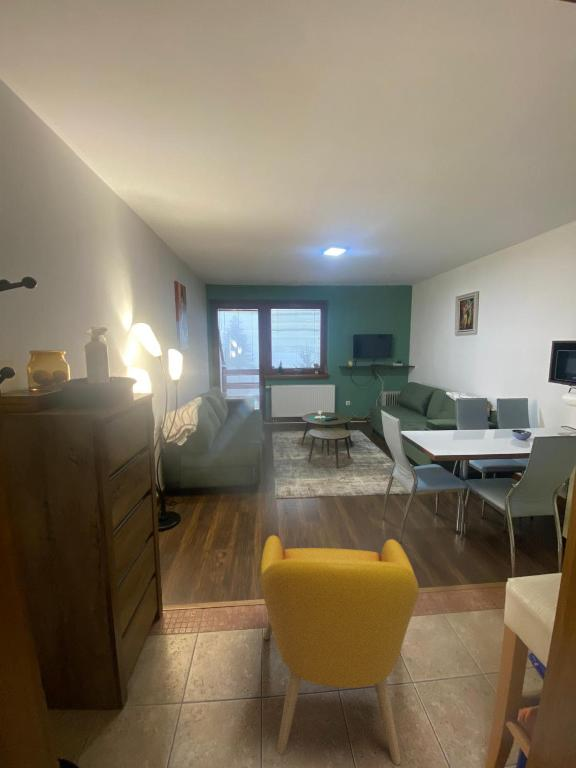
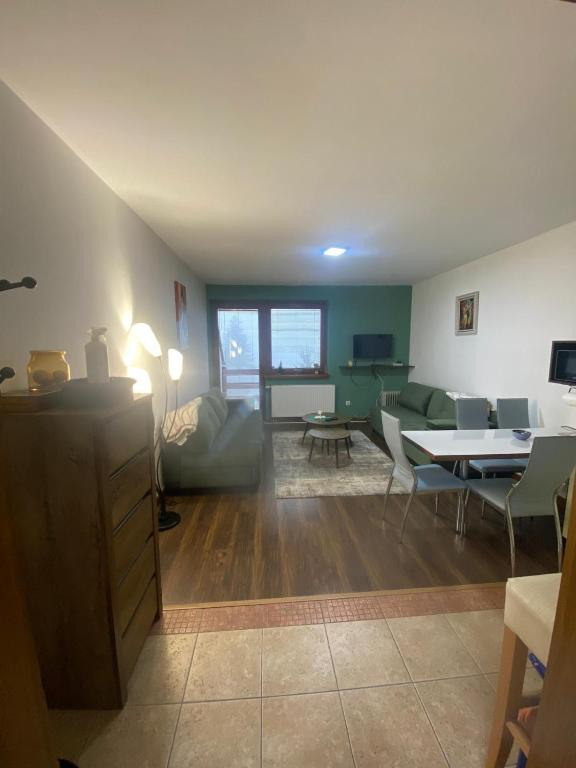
- armchair (335, 609)
